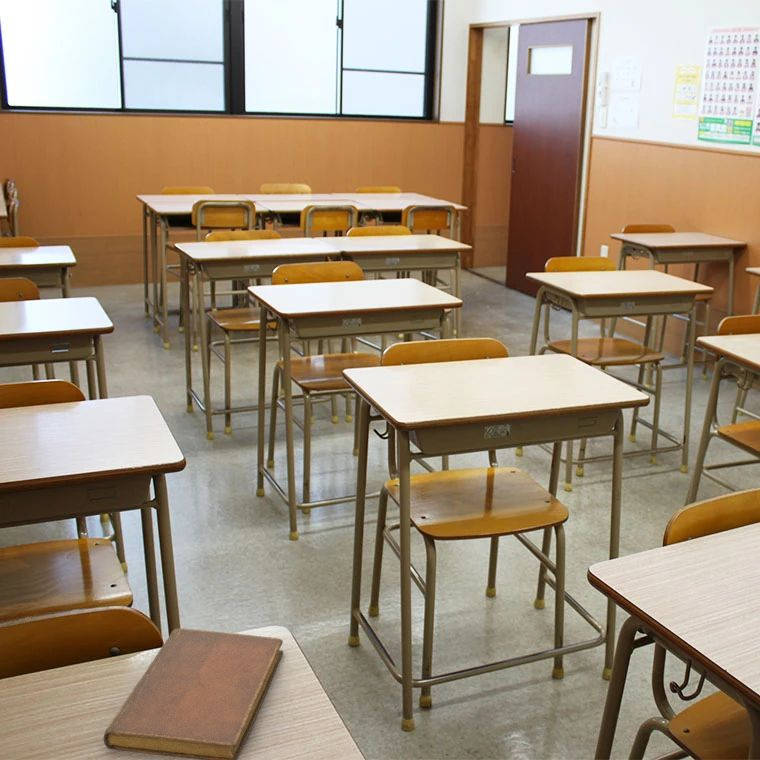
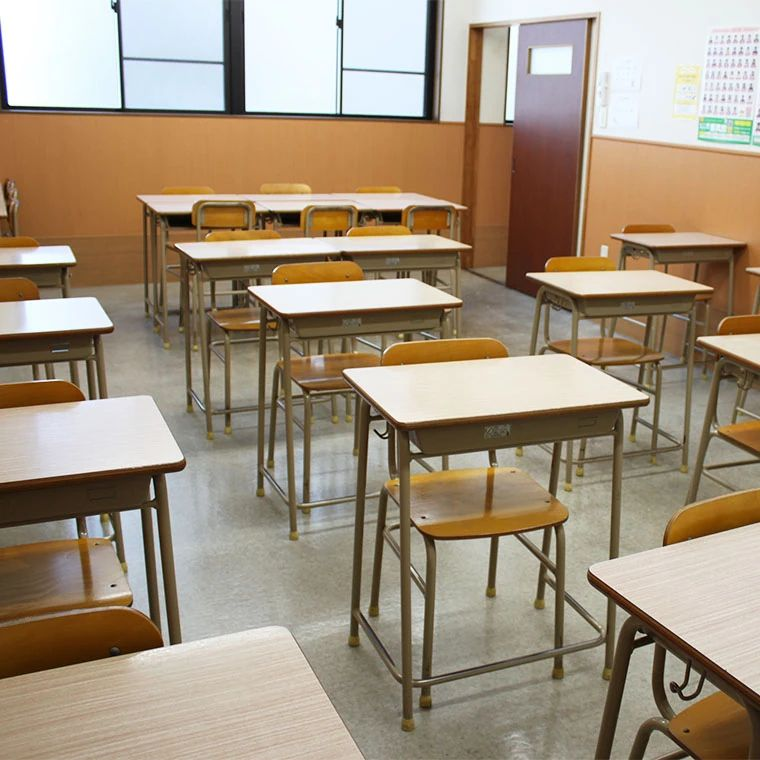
- notebook (201, 688)
